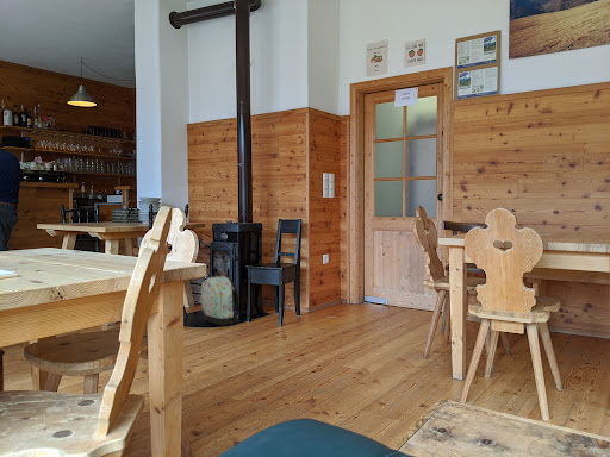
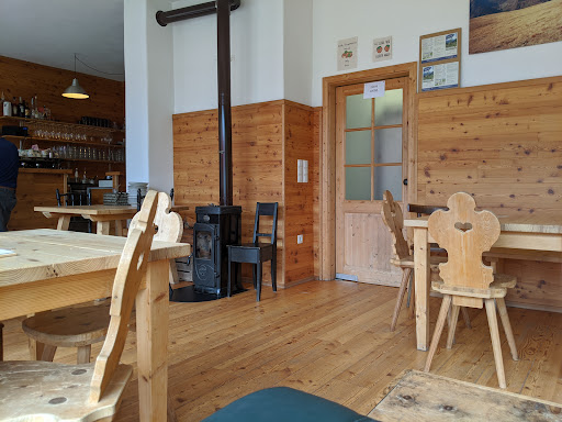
- backpack (218, 299)
